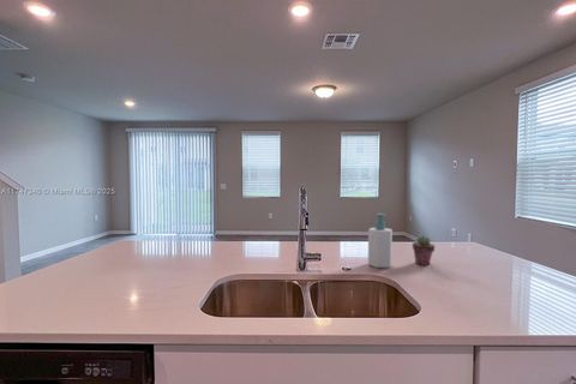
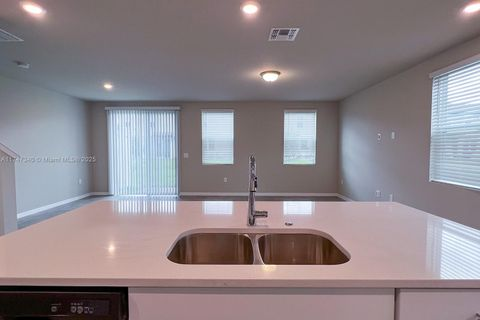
- potted succulent (422, 248)
- soap bottle (379, 239)
